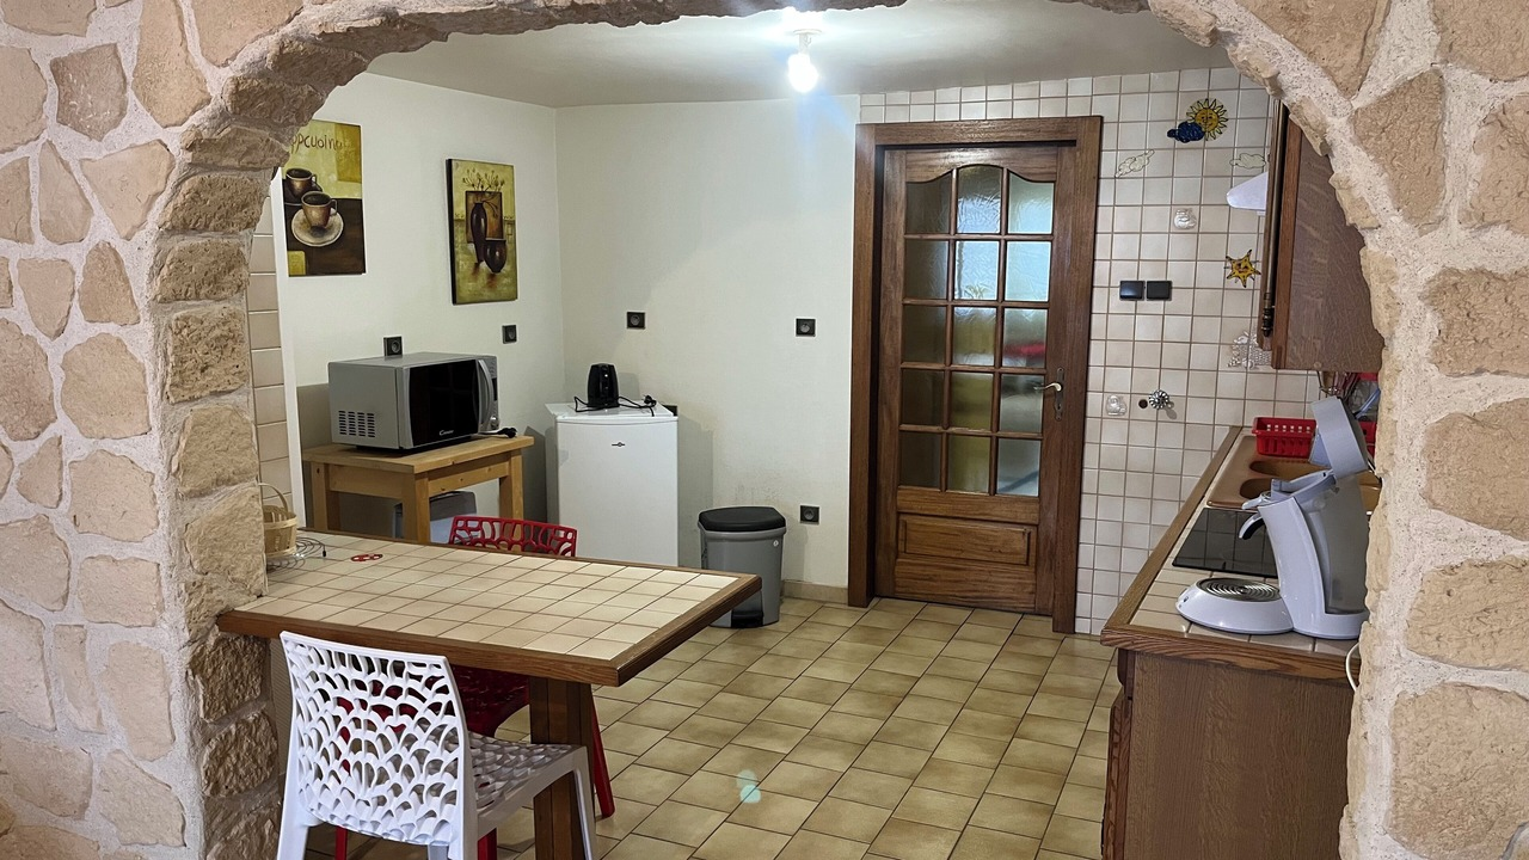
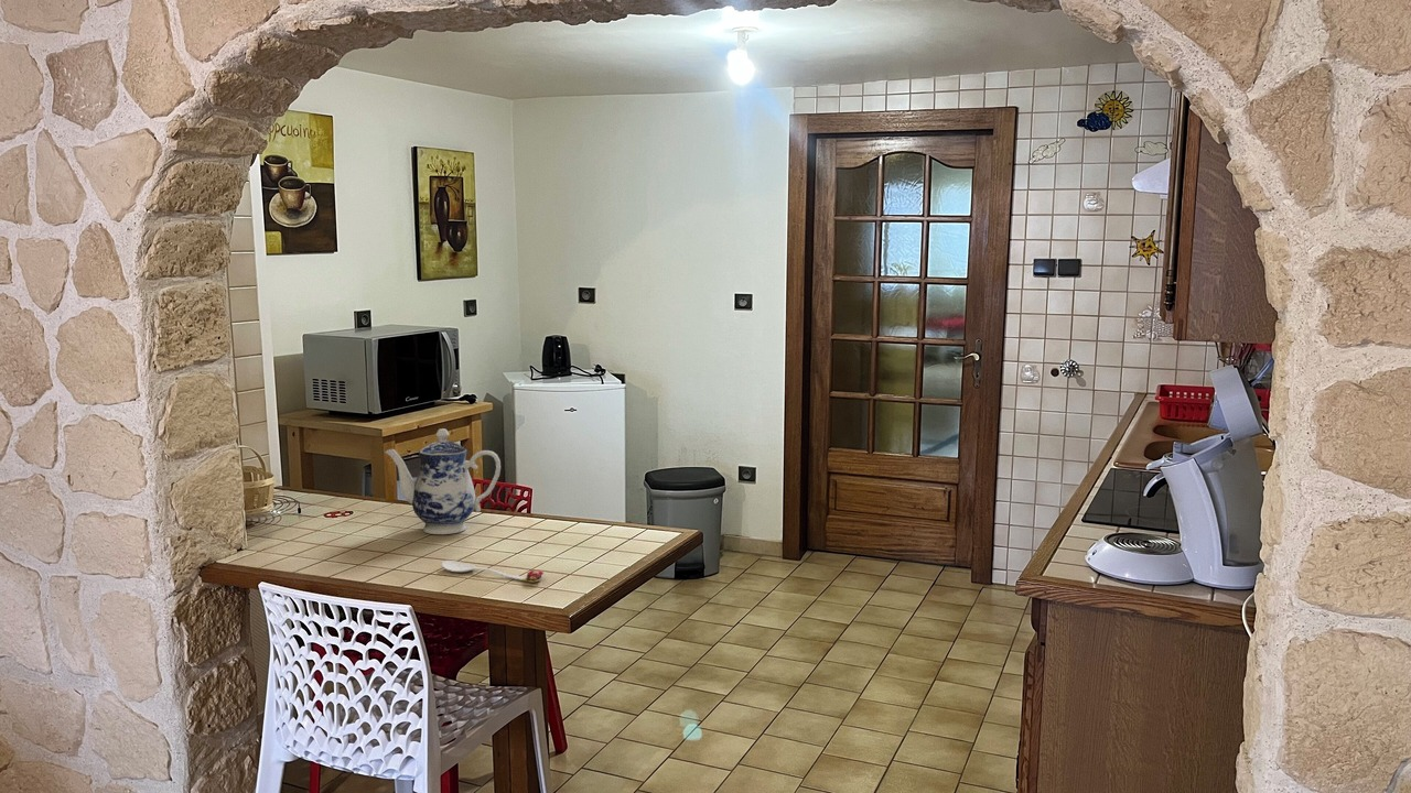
+ teapot (443, 479)
+ spoon (492, 569)
